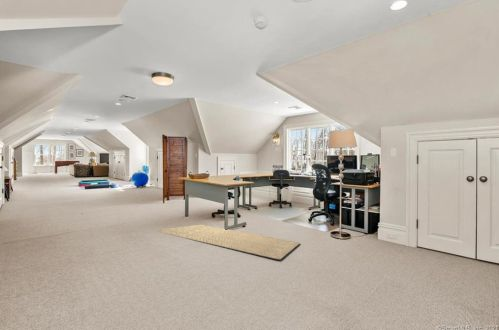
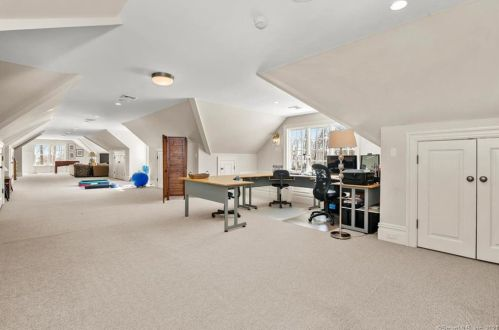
- rug (220, 236)
